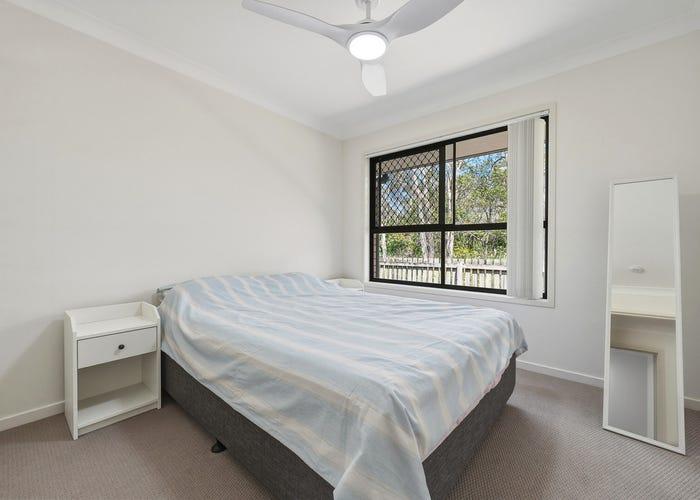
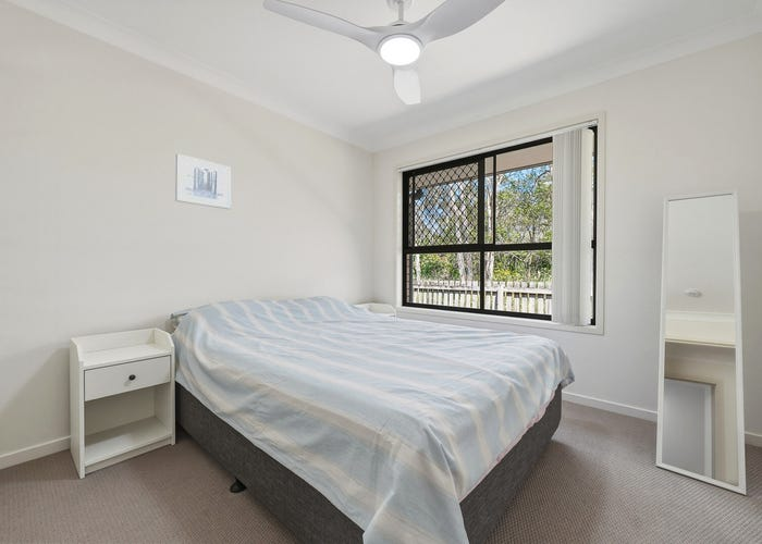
+ wall art (205, 183)
